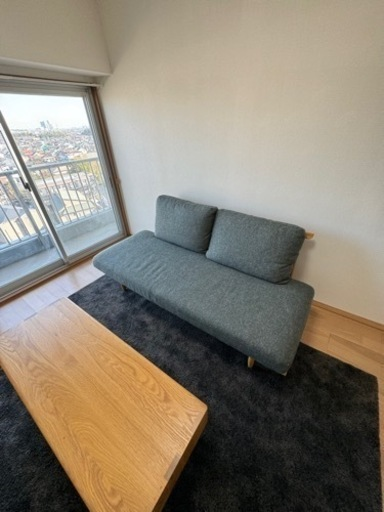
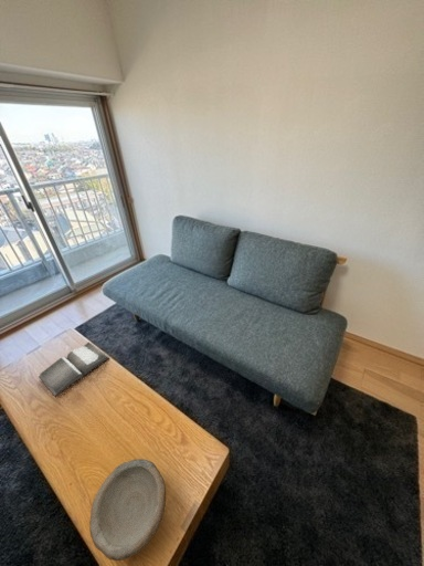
+ hardback book (74, 365)
+ bowl (131, 506)
